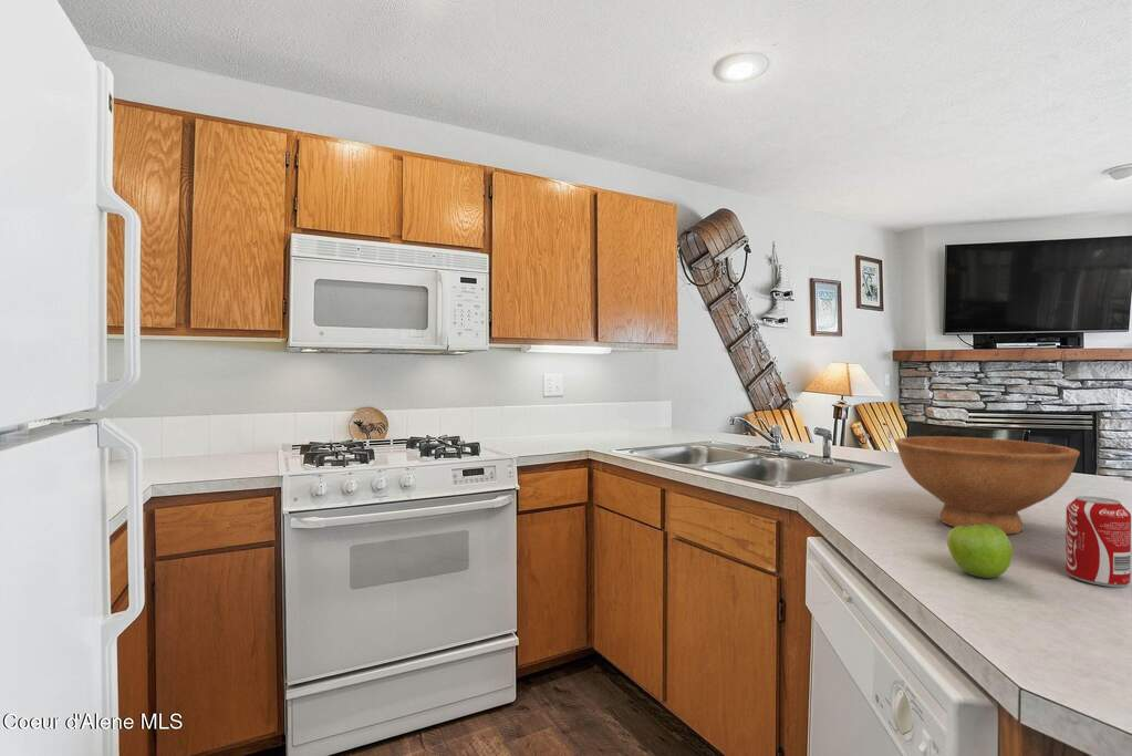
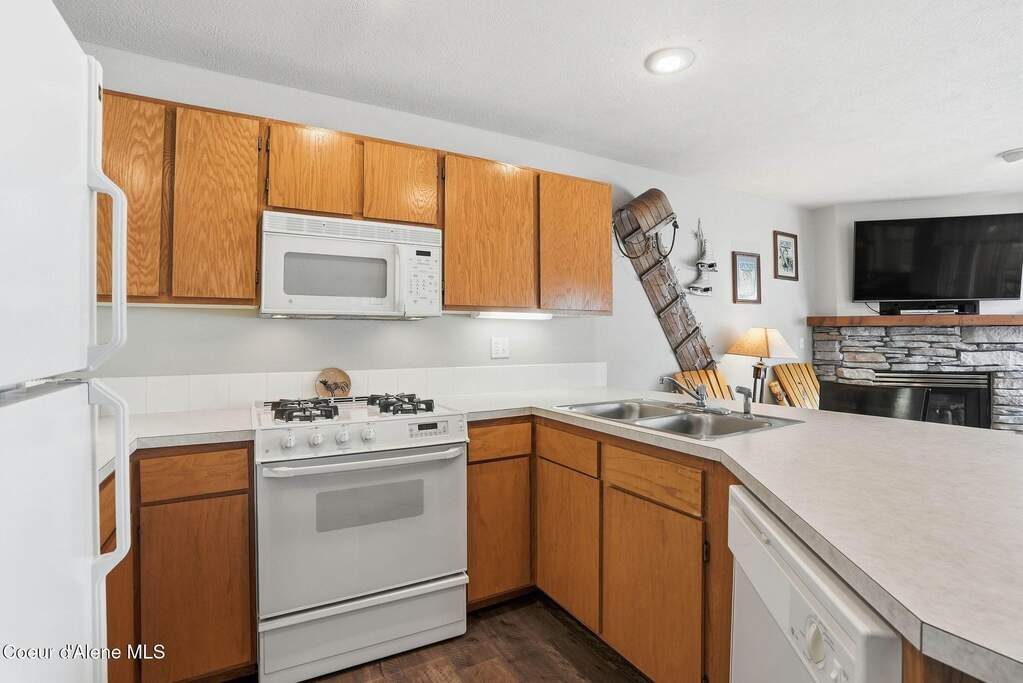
- beverage can (1097, 539)
- bowl (979, 485)
- fruit (978, 548)
